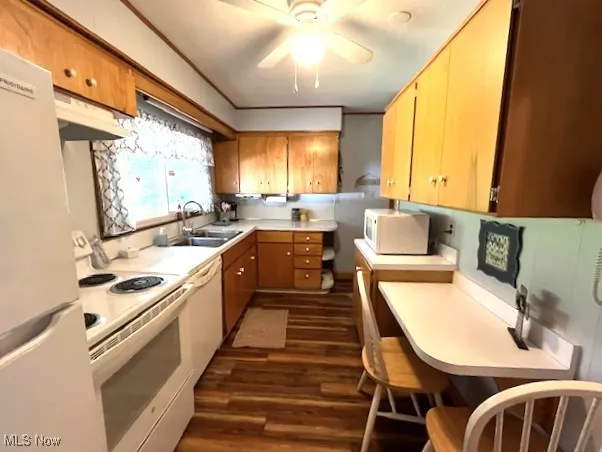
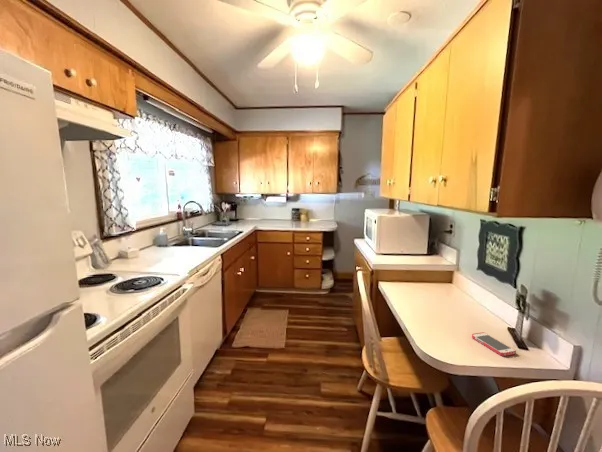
+ smartphone (492, 343)
